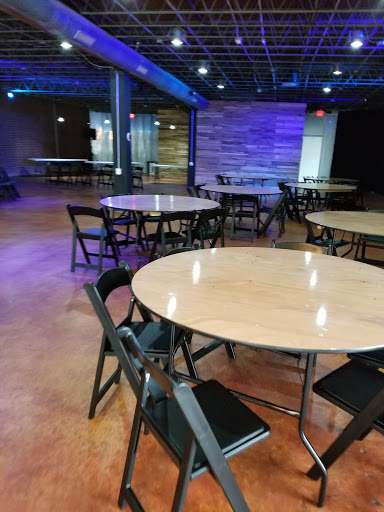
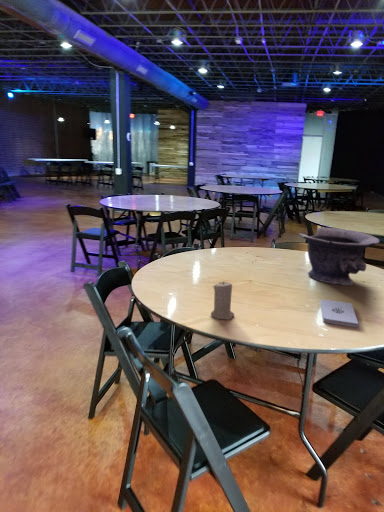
+ notepad (337, 312)
+ decorative bowl (335, 257)
+ candle (223, 298)
